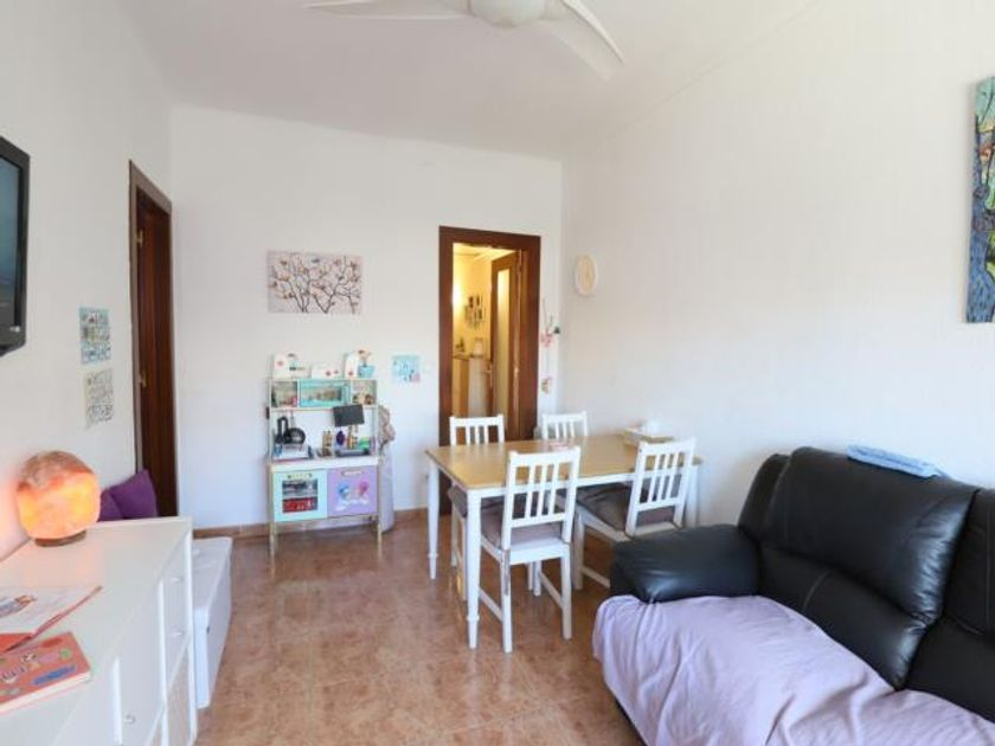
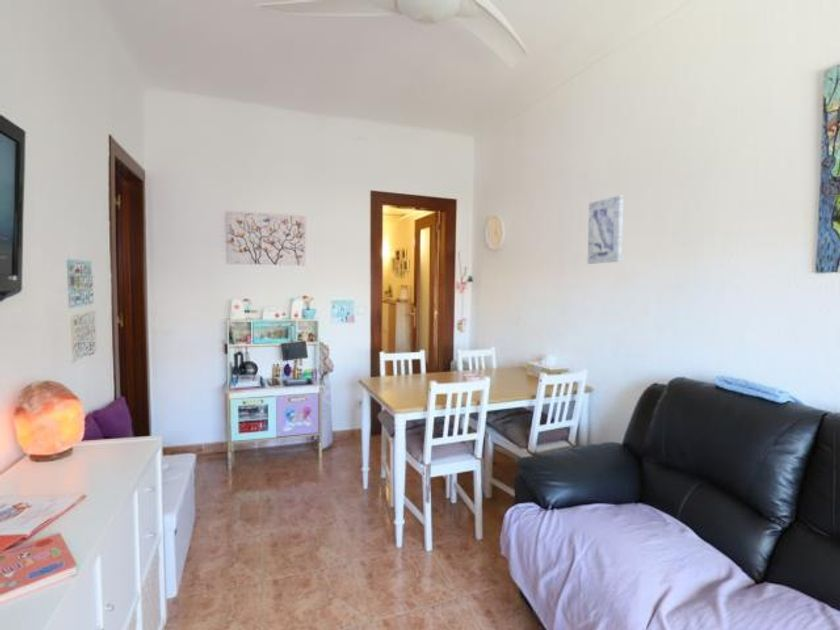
+ wall art (604, 231)
